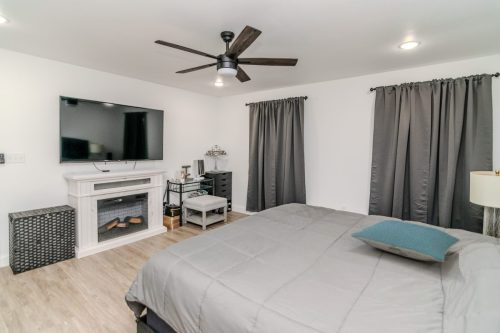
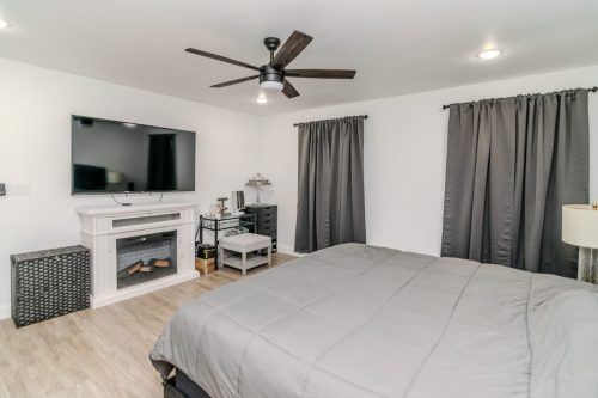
- pillow (405, 237)
